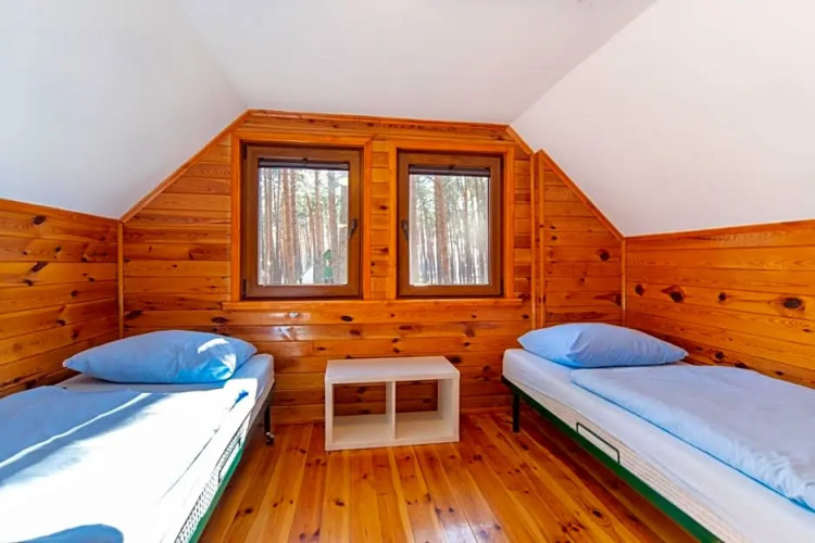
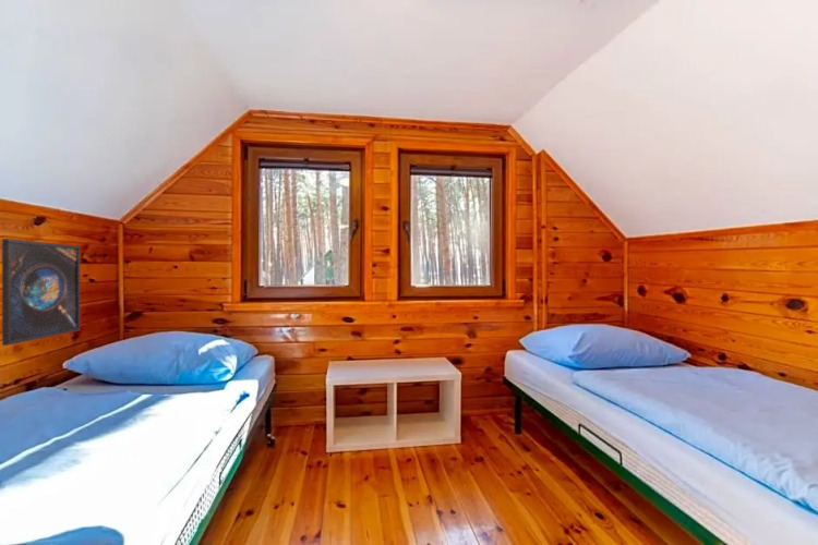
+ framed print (45, 290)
